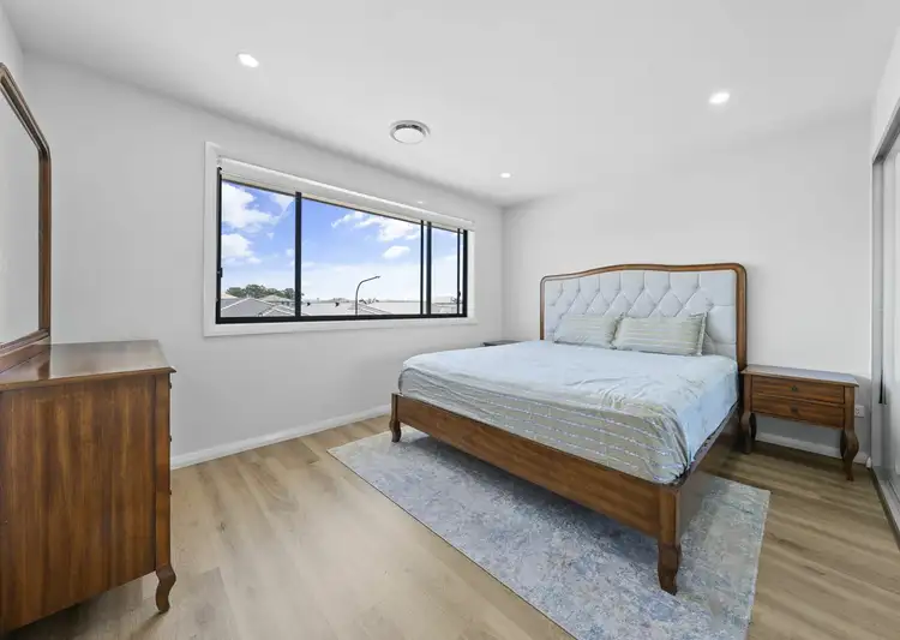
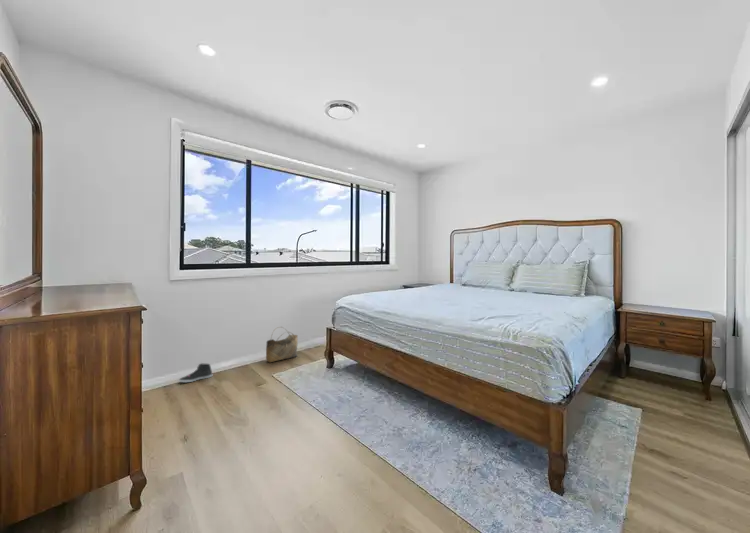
+ basket (282, 344)
+ sneaker (195, 371)
